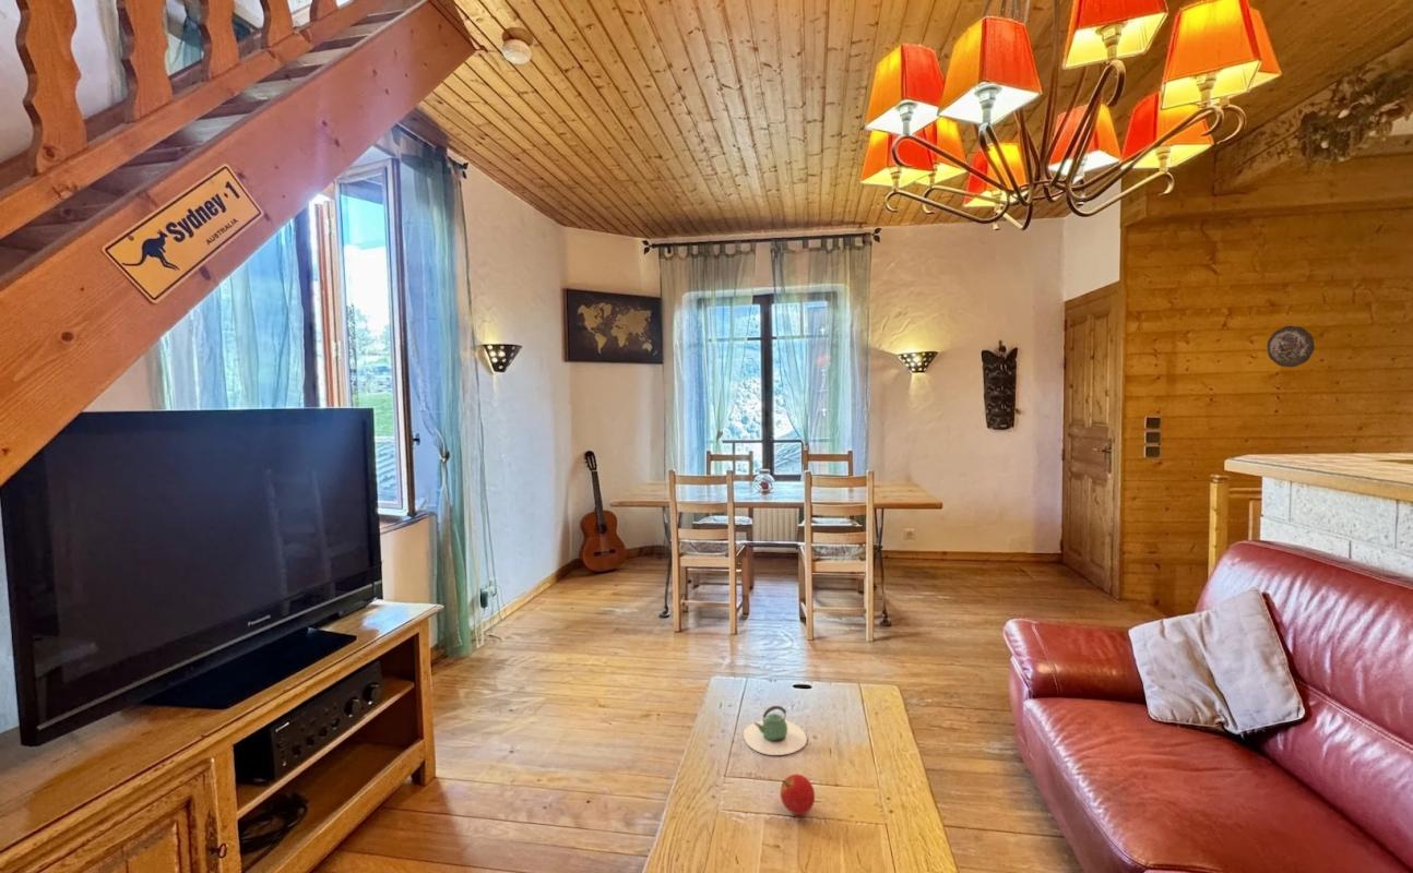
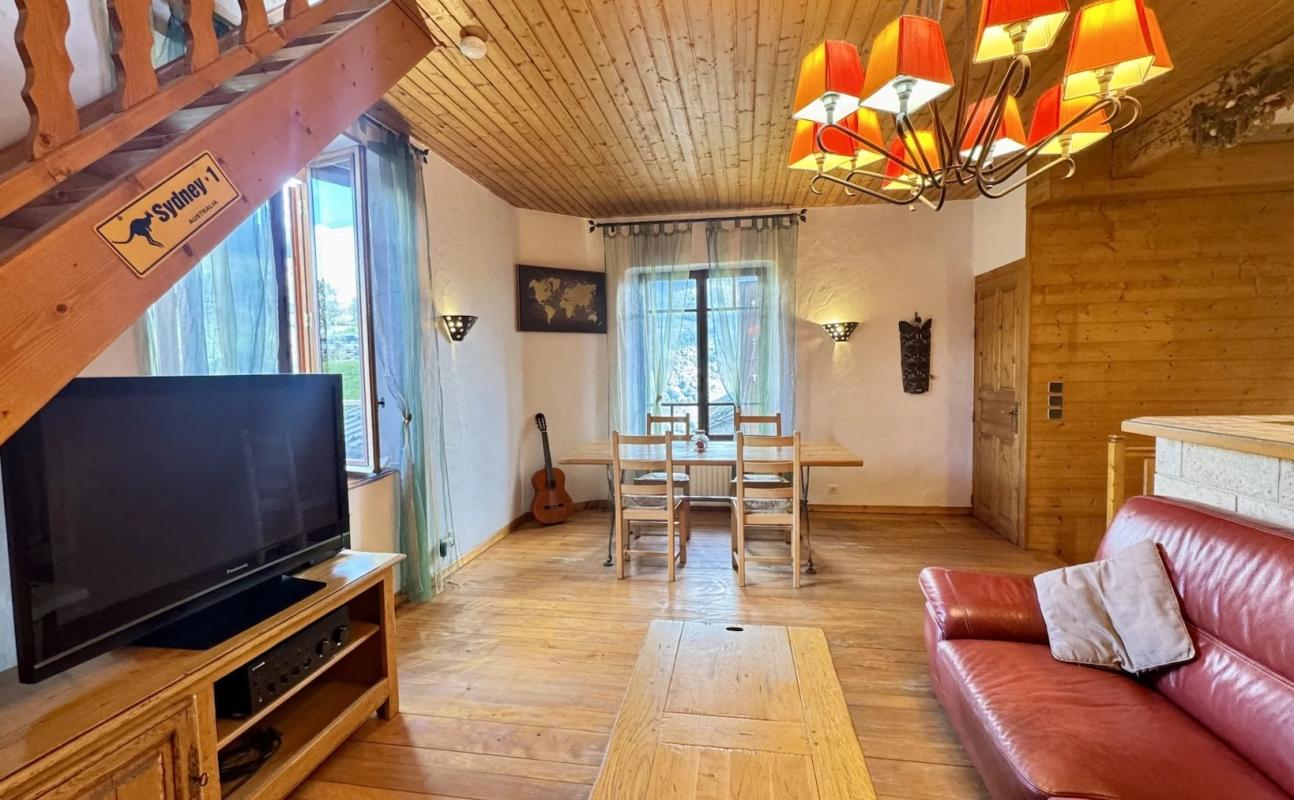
- decorative plate (1289, 346)
- fruit (797, 794)
- teapot (774, 720)
